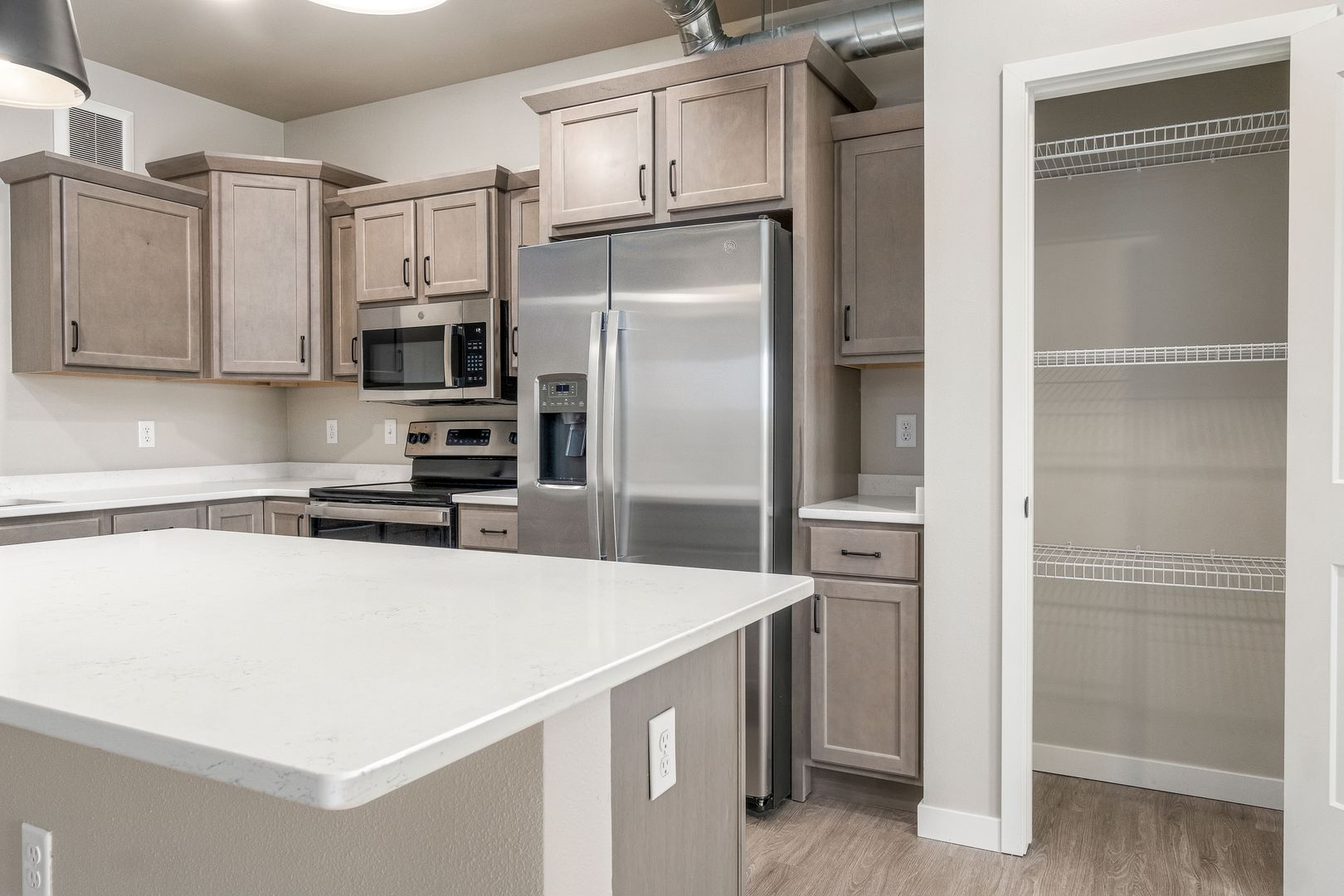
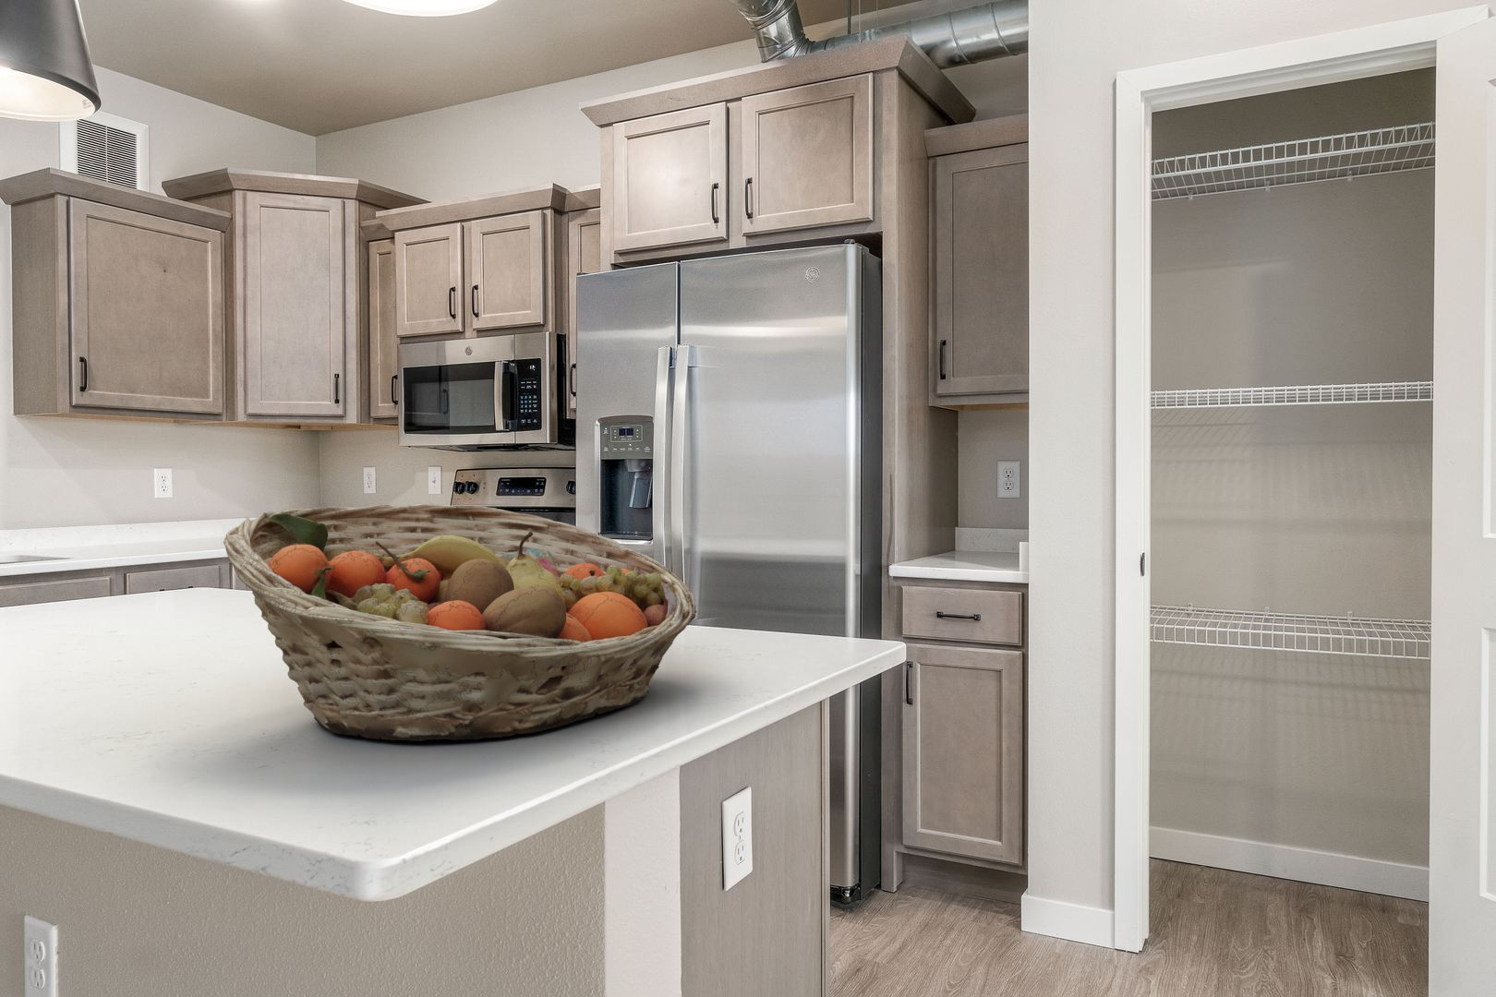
+ fruit basket (480, 604)
